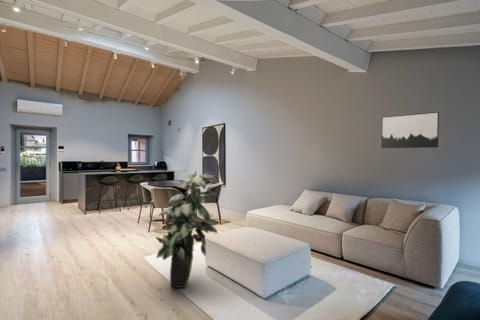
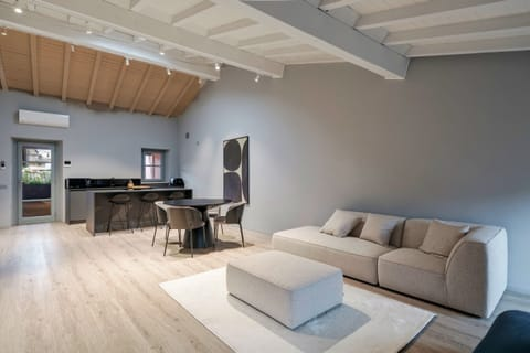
- wall art (408, 131)
- indoor plant (185, 225)
